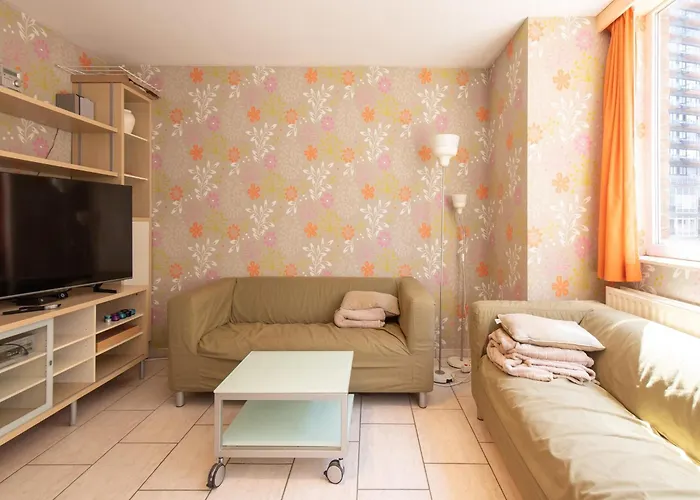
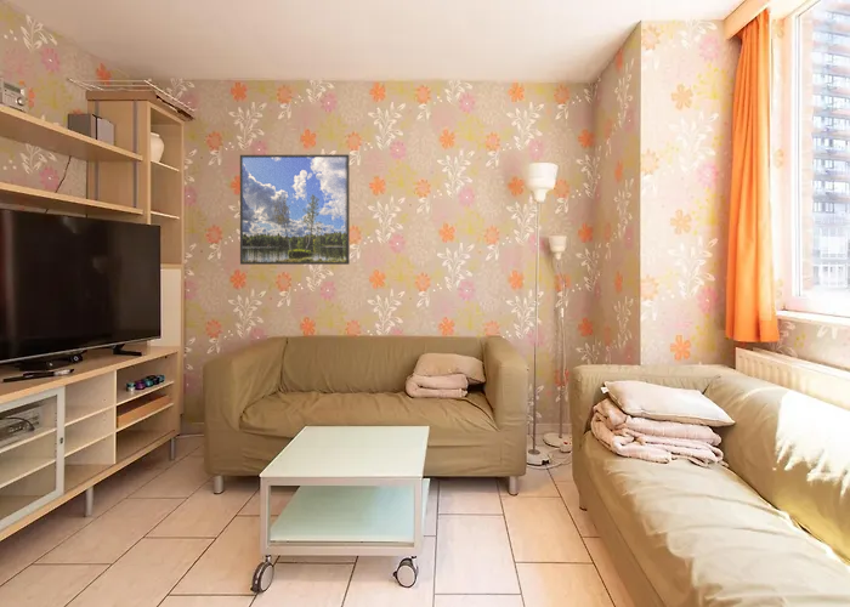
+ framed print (294, 209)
